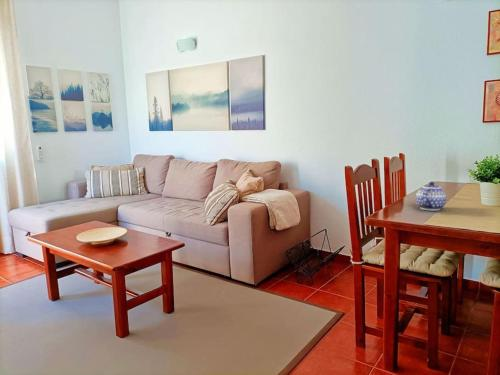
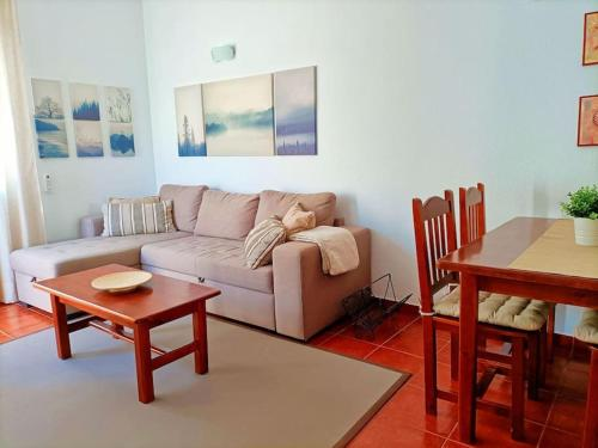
- teapot (430, 195)
